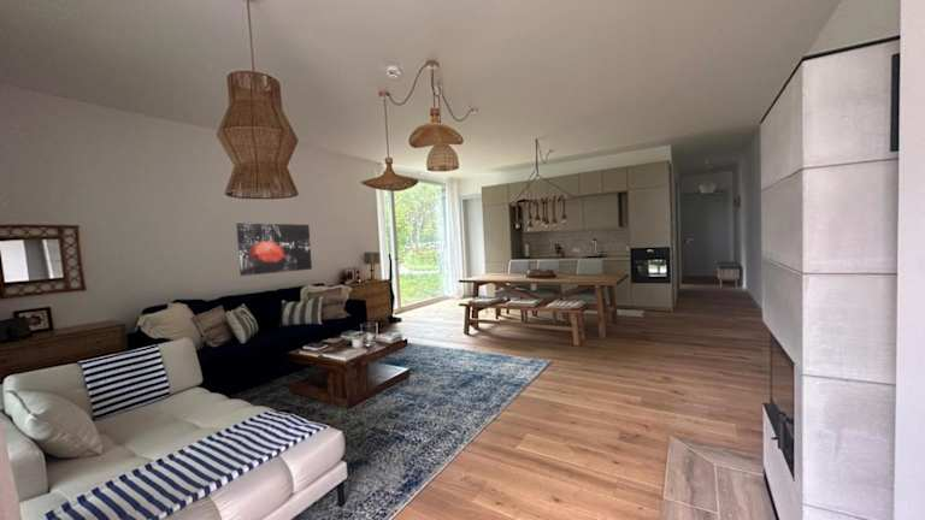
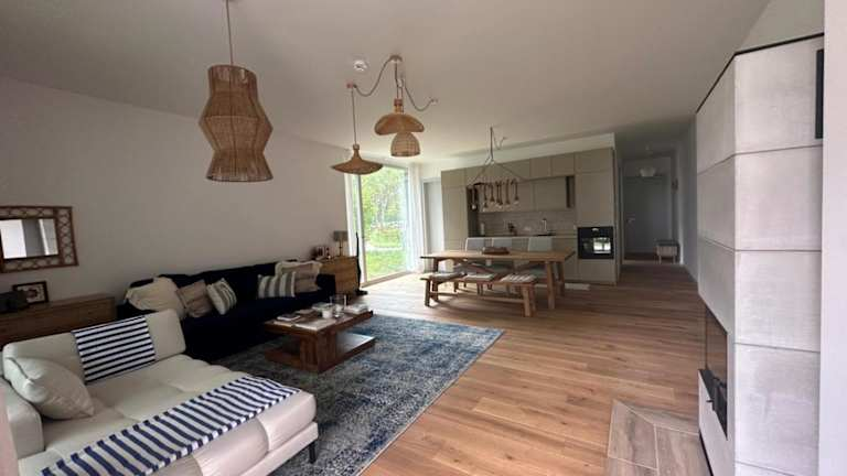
- wall art (277, 248)
